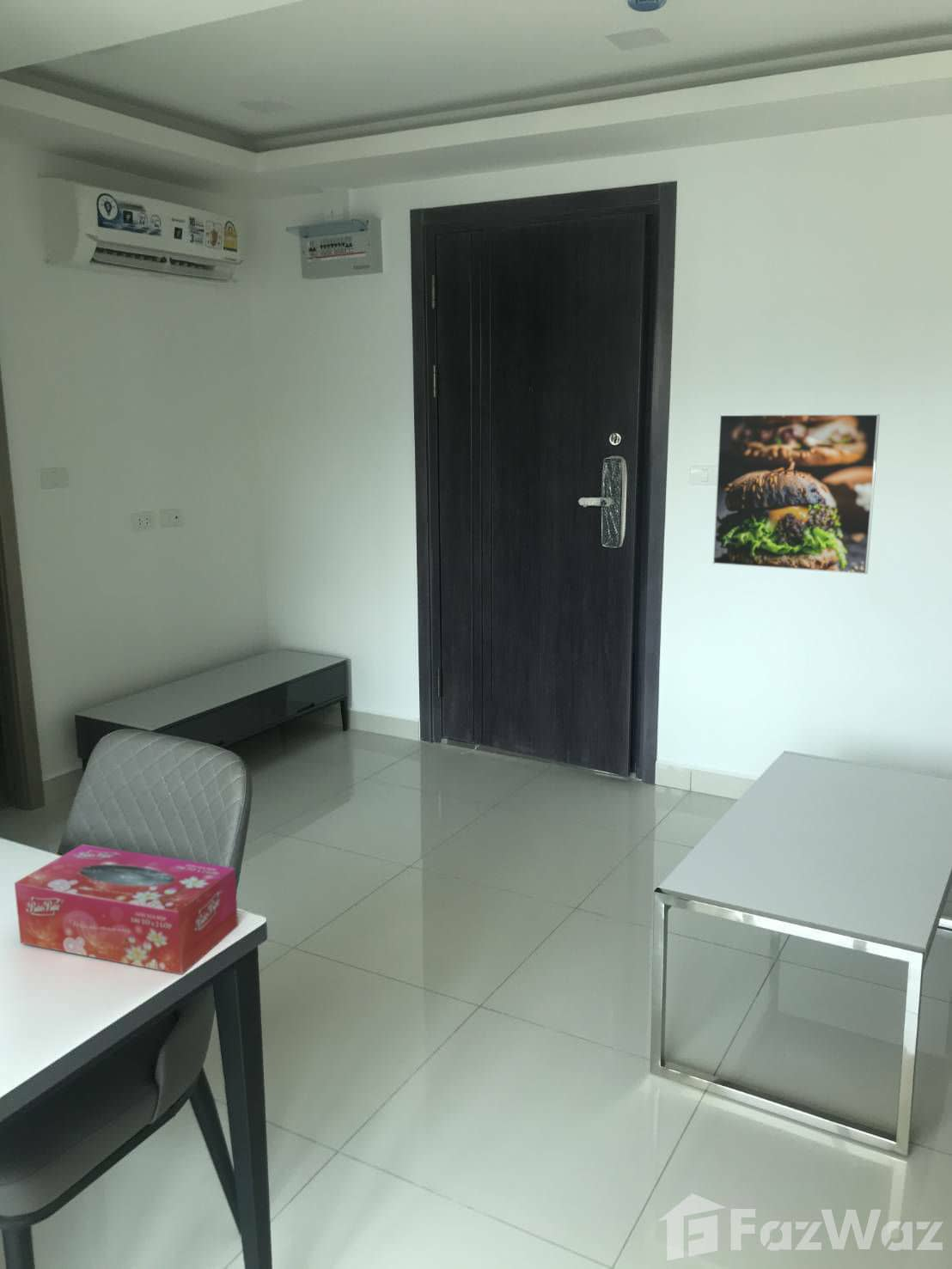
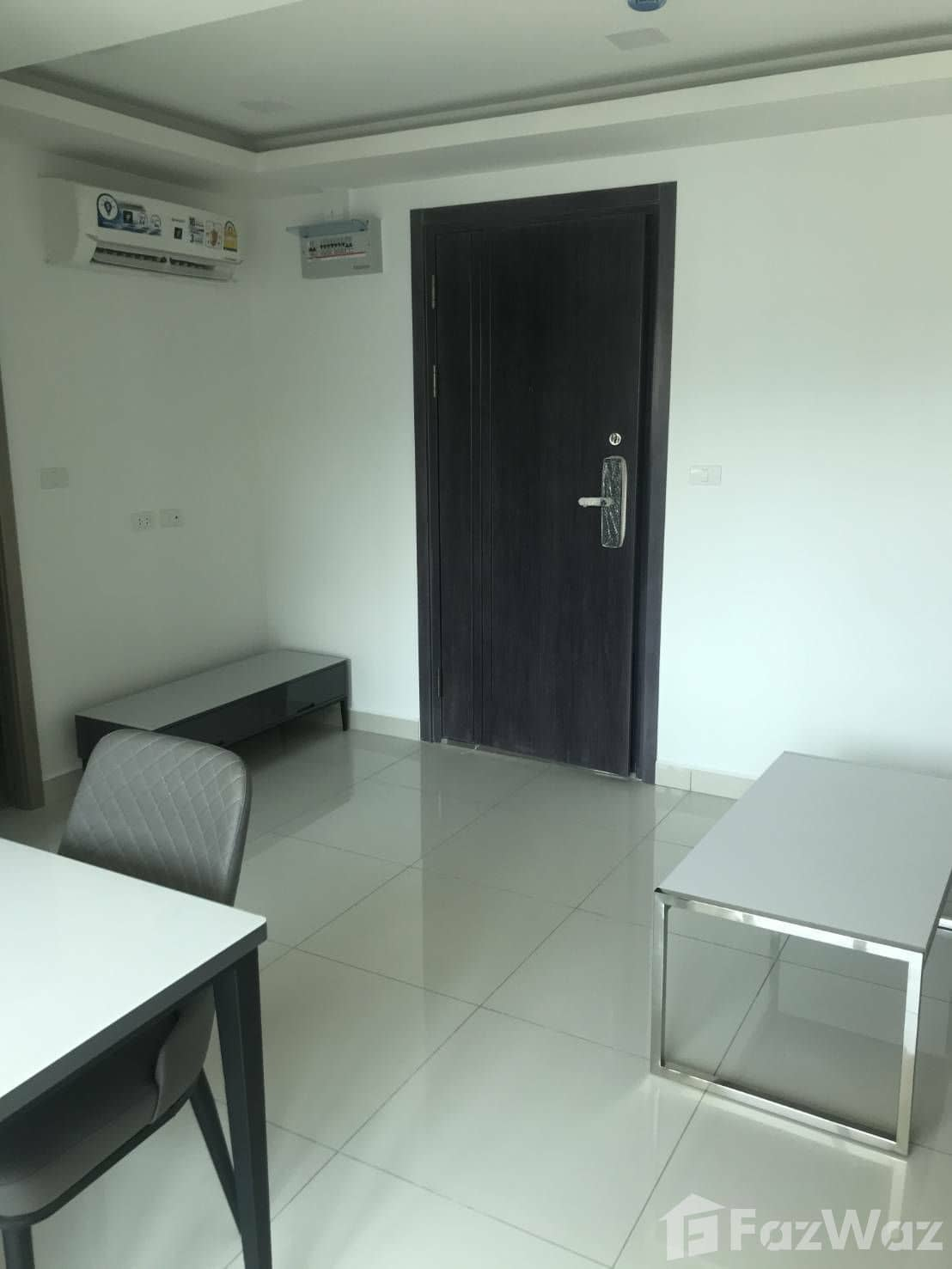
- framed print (792, 492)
- tissue box (128, 905)
